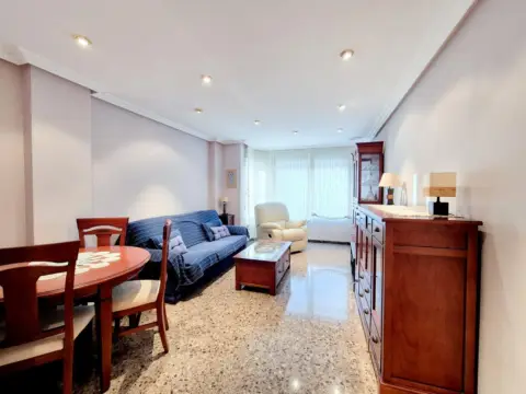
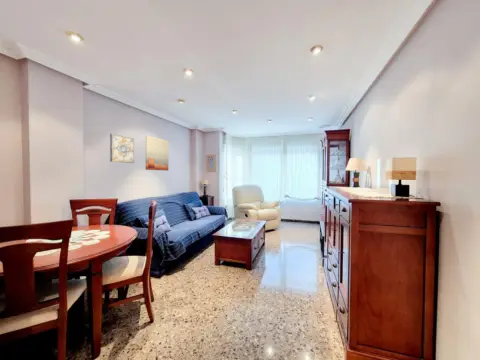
+ wall art (122, 149)
+ wall art (157, 154)
